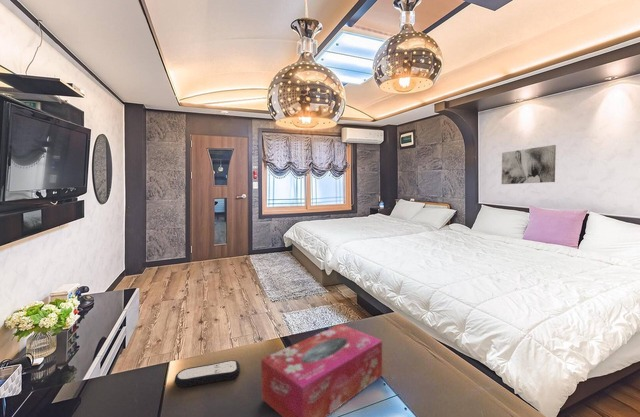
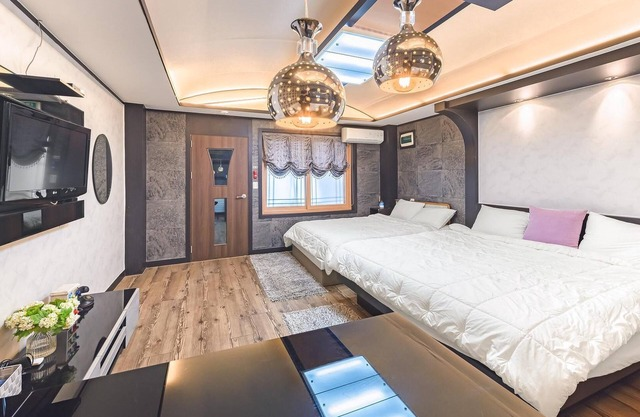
- tissue box (325, 368)
- wall art (526, 166)
- remote control (208, 373)
